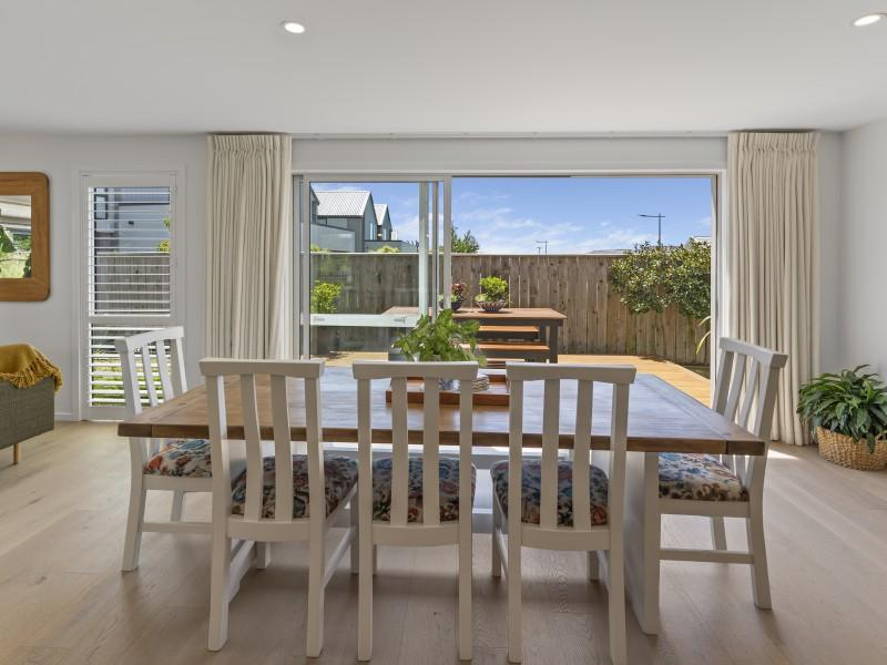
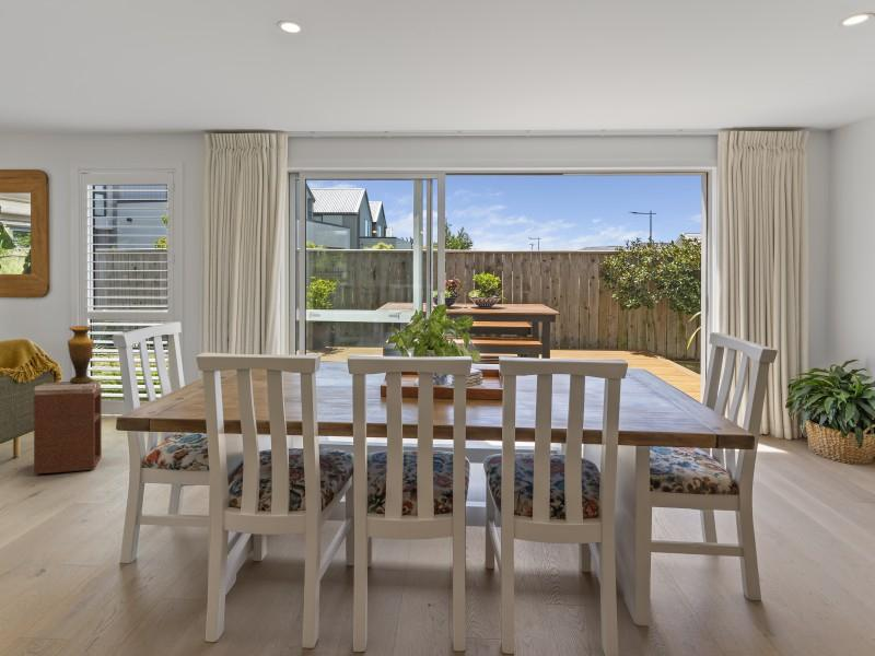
+ vase (80, 354)
+ nightstand (69, 424)
